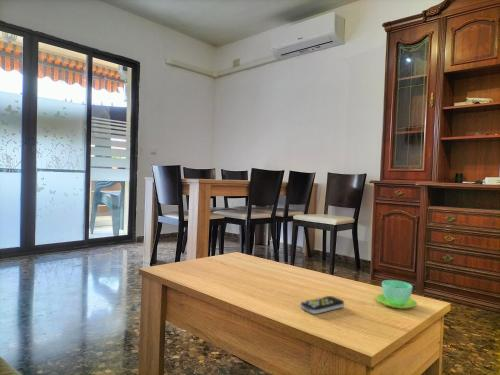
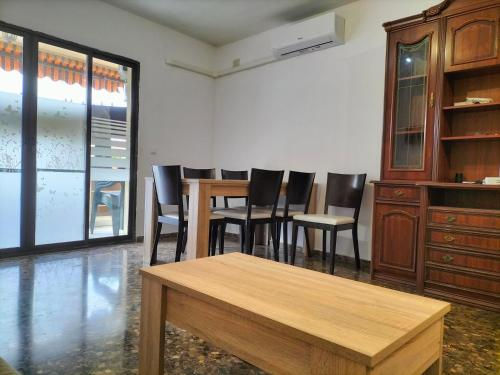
- cup (396, 294)
- remote control (322, 304)
